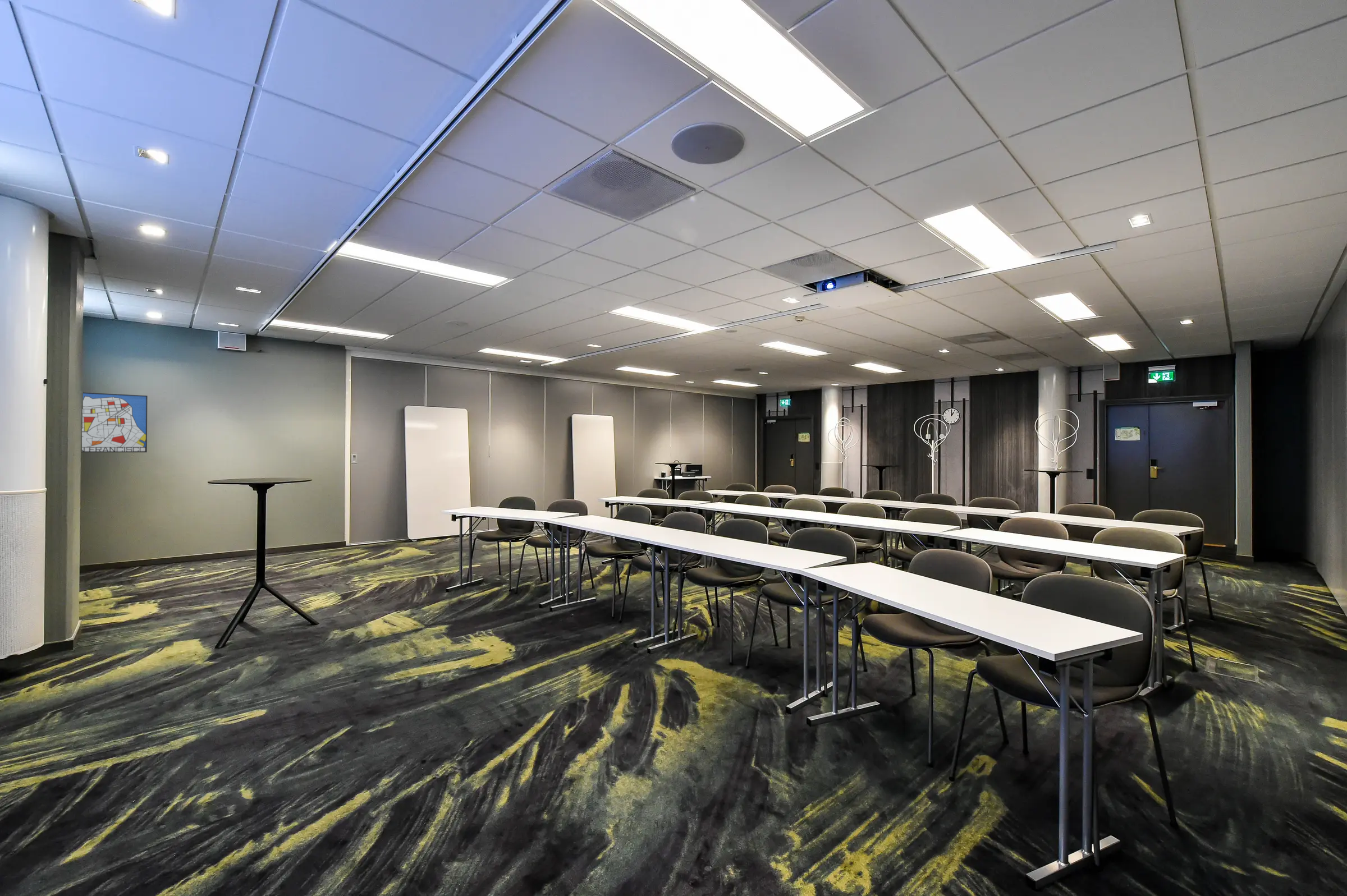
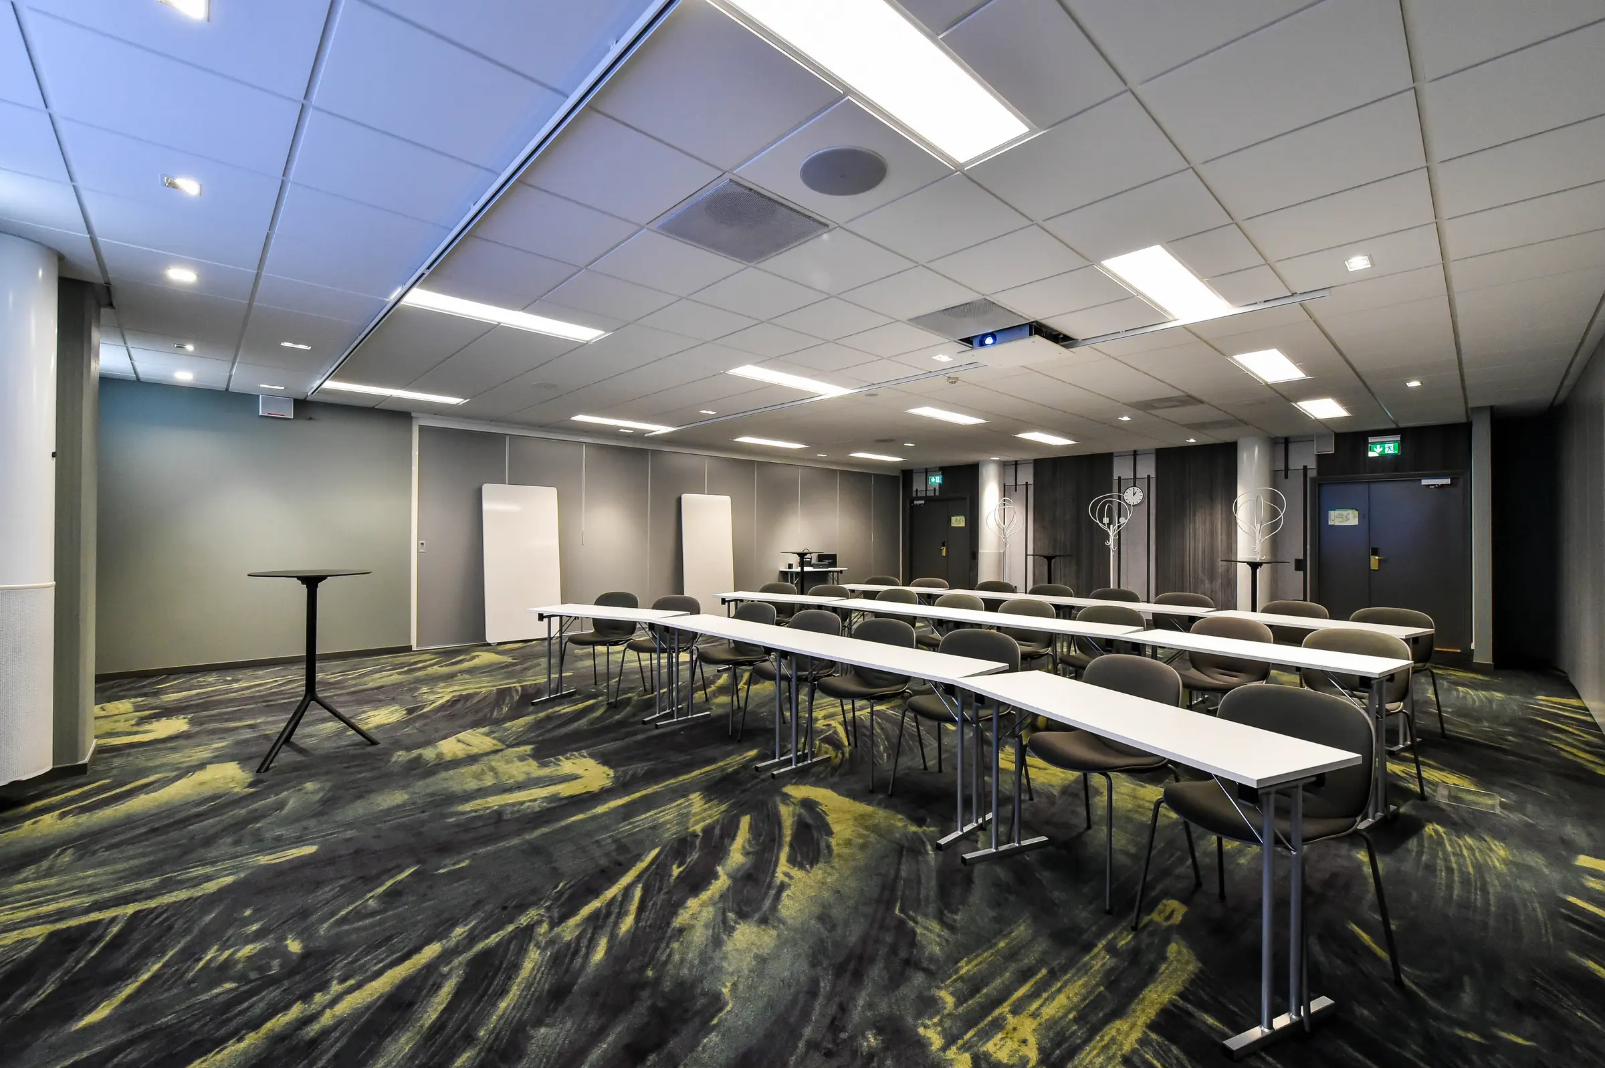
- wall art (107, 422)
